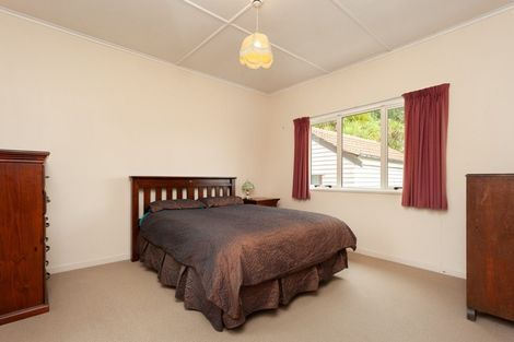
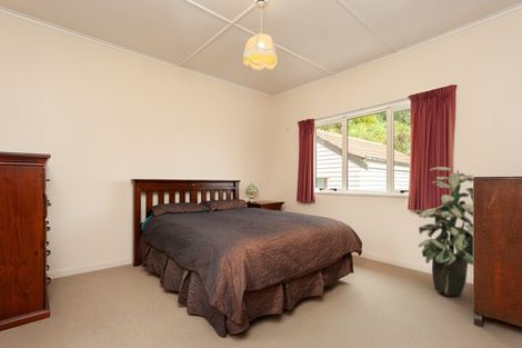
+ indoor plant (449, 229)
